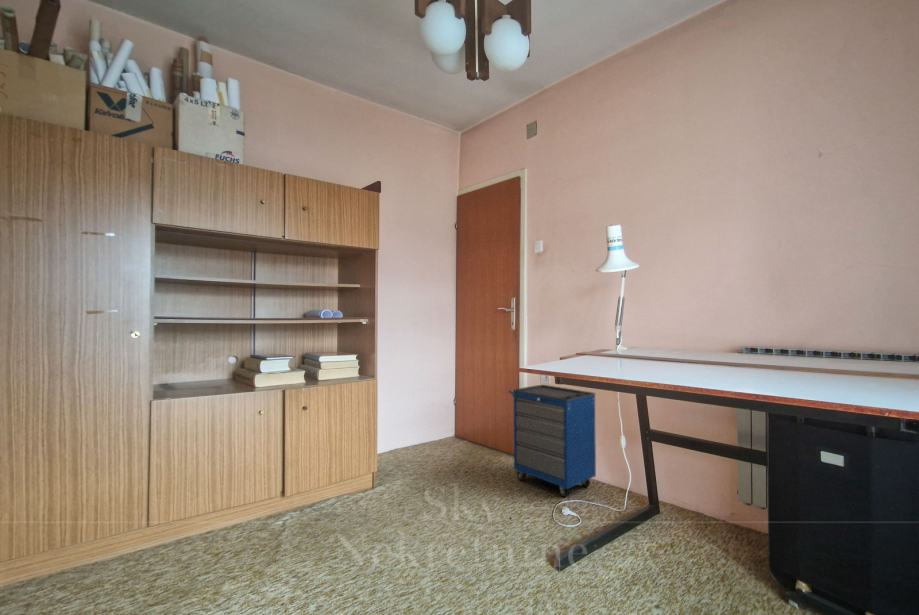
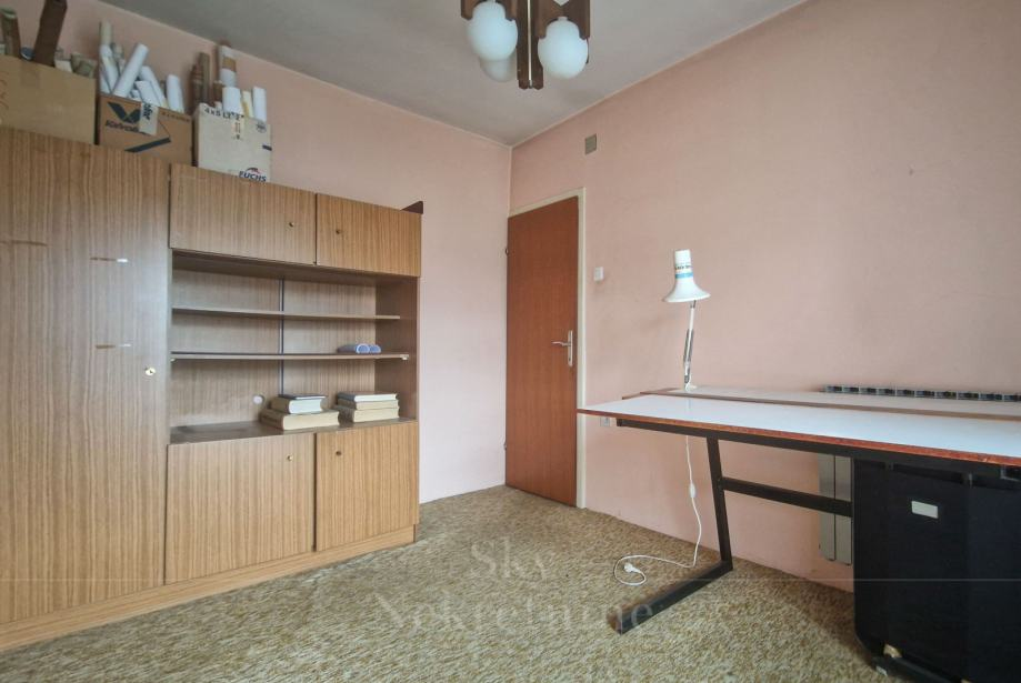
- cabinet (550, 436)
